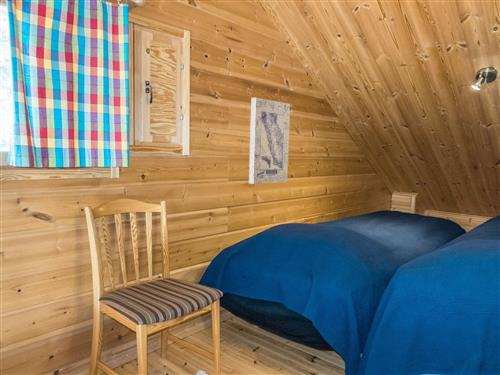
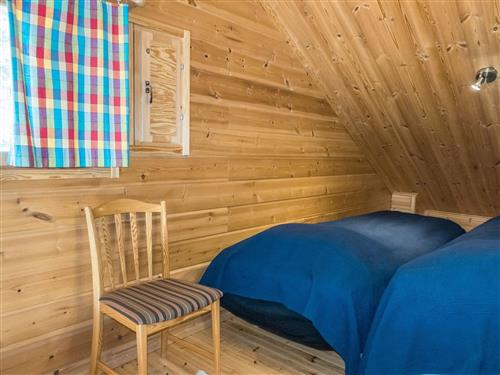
- wall art (270, 142)
